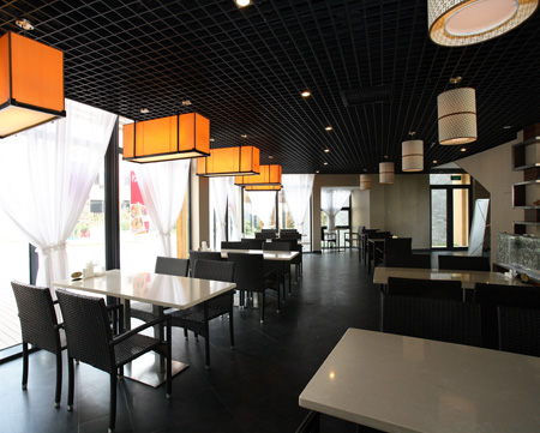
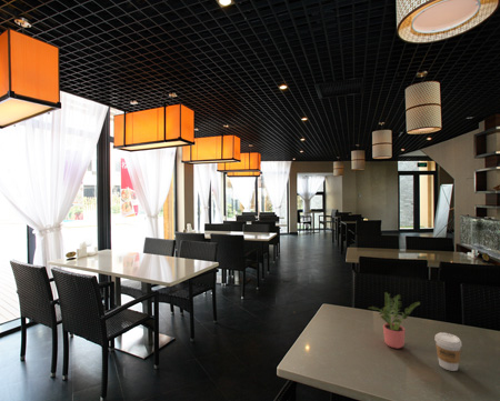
+ coffee cup (448, 351)
+ potted plant (391, 313)
